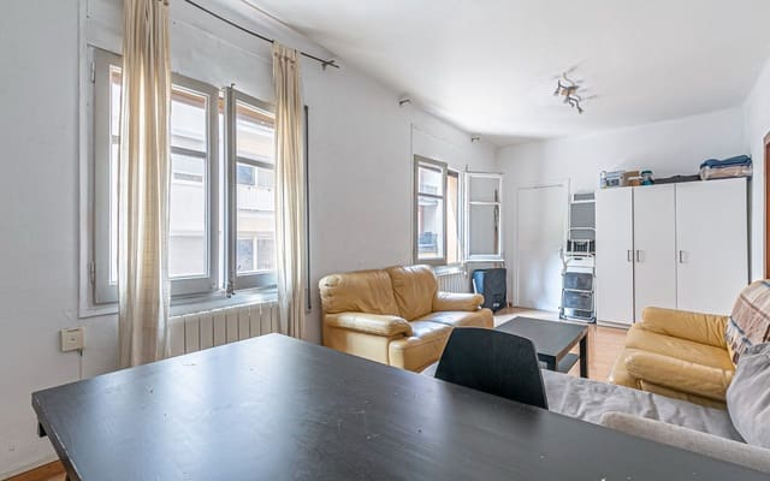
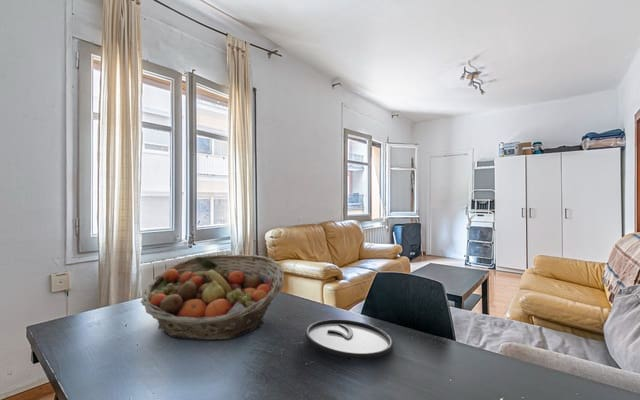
+ fruit basket (216, 292)
+ plate (348, 336)
